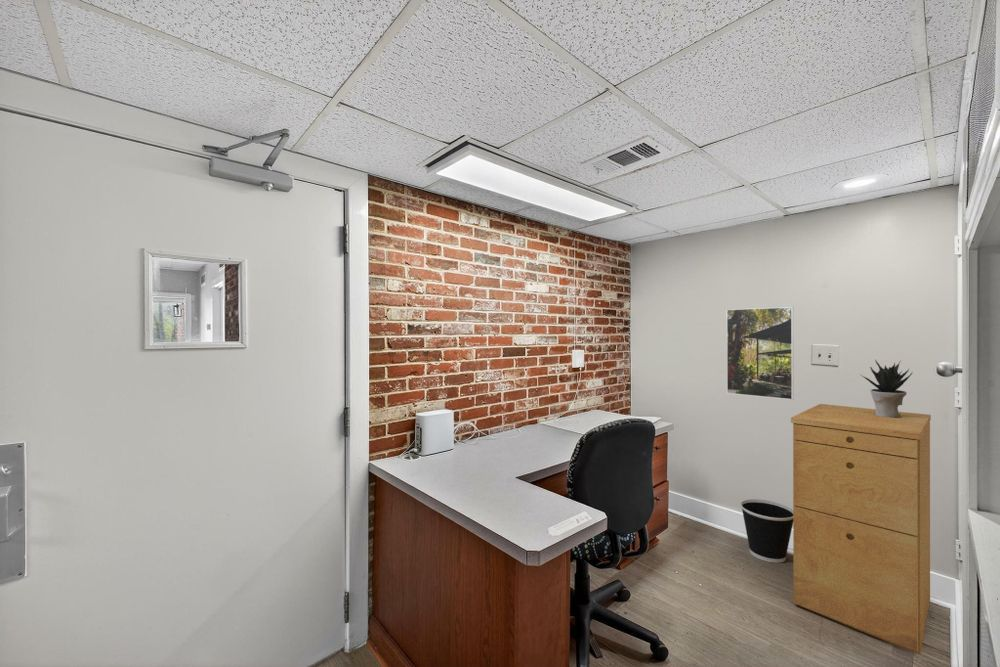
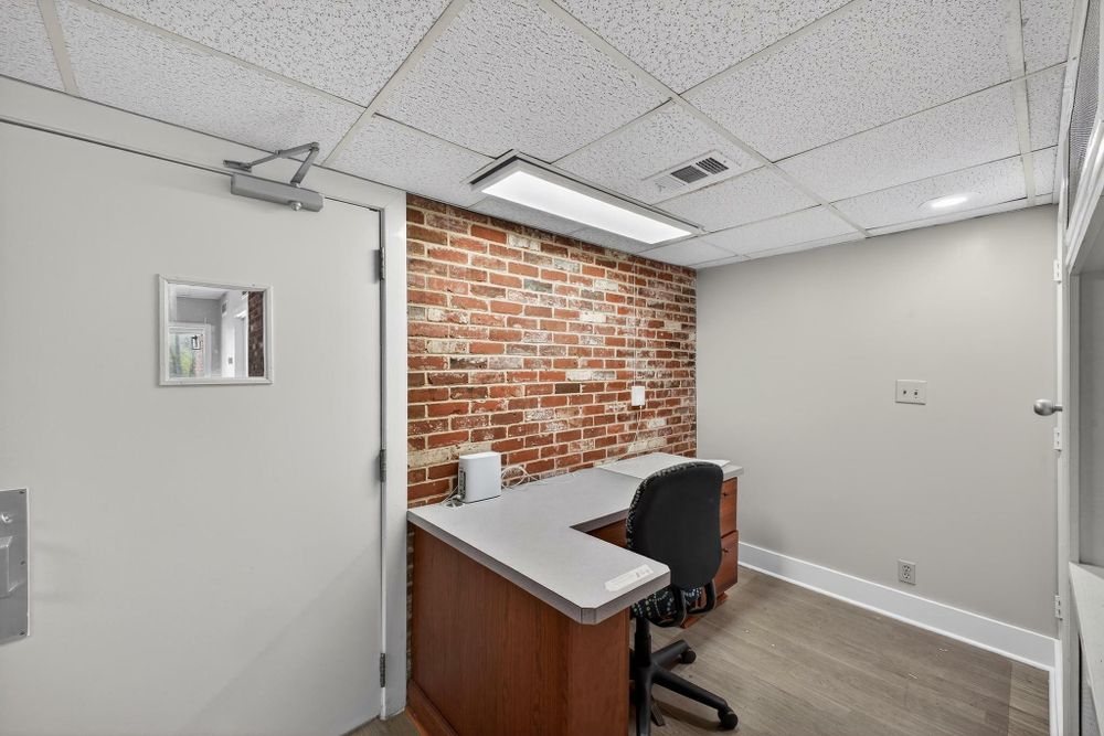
- wastebasket (767, 531)
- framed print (758, 352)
- potted plant (890, 387)
- filing cabinet (861, 509)
